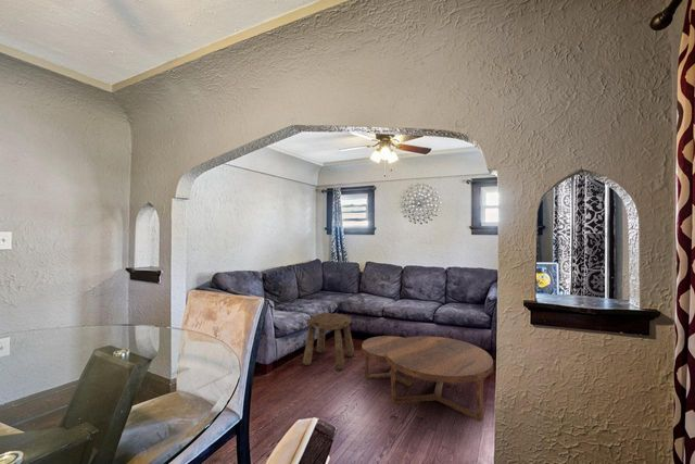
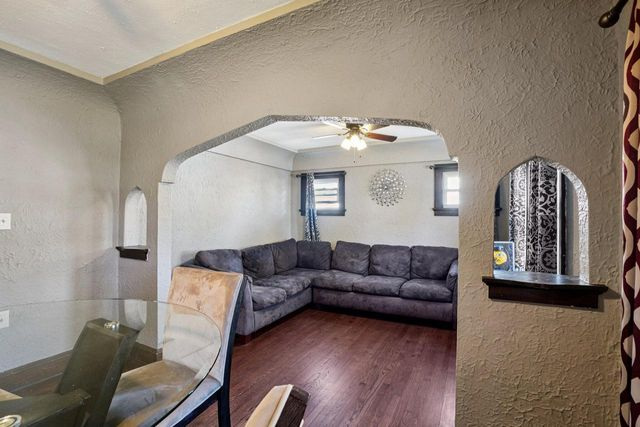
- stool (334, 338)
- coffee table (418, 367)
